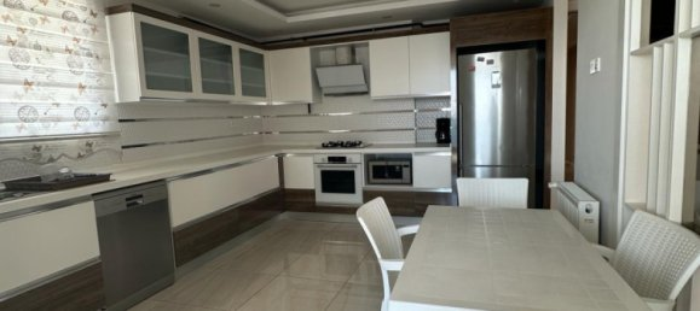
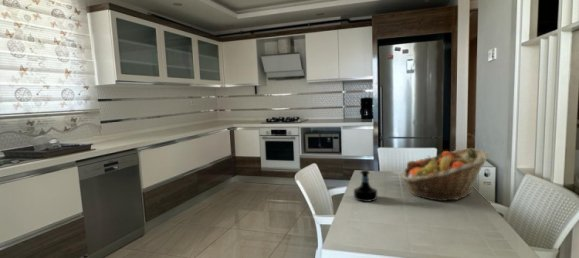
+ fruit basket (442, 171)
+ tequila bottle (365, 184)
